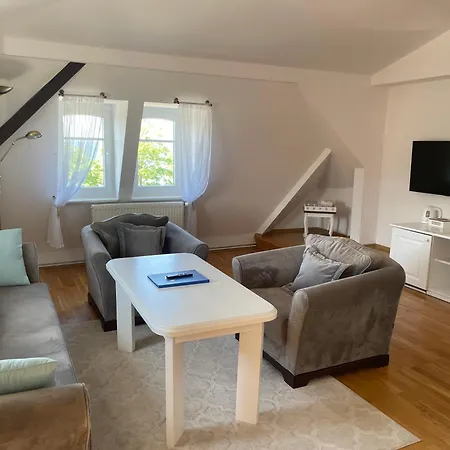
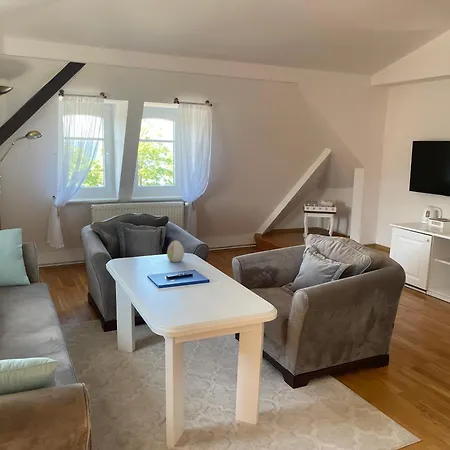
+ decorative egg (175, 250)
